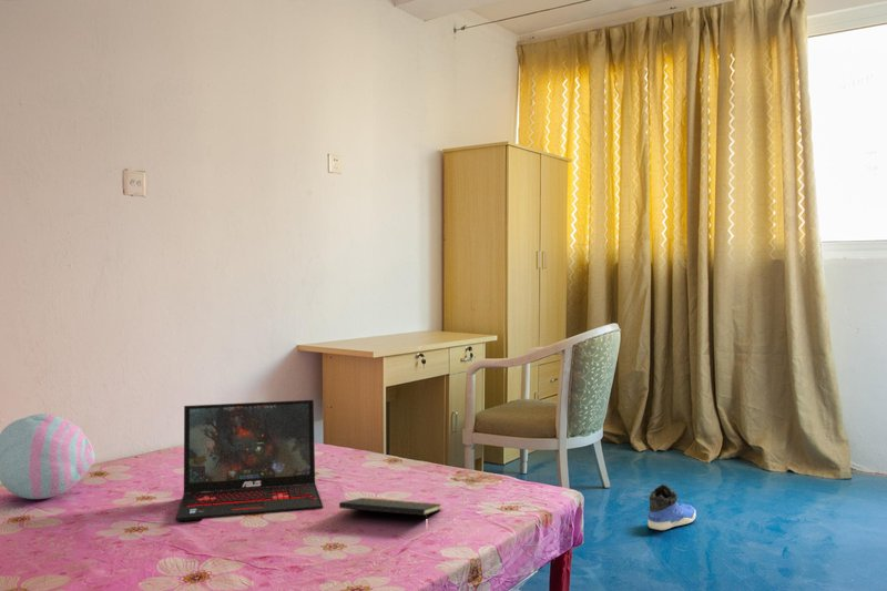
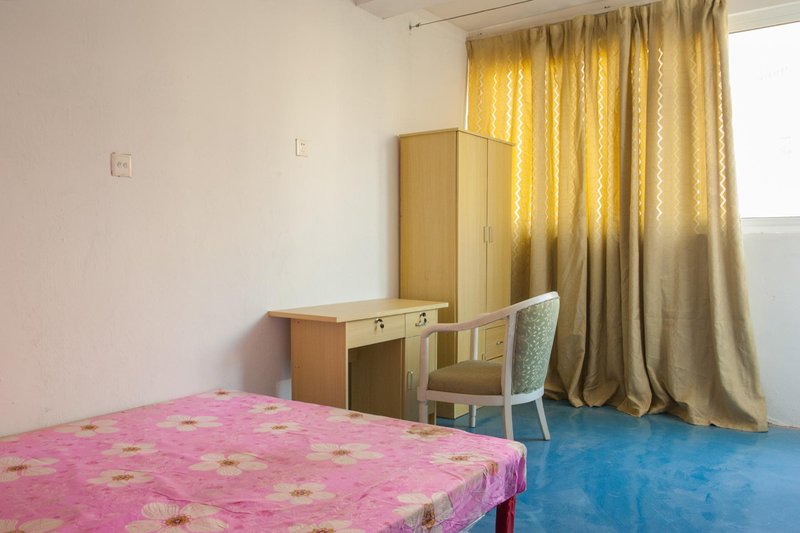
- laptop (251, 456)
- cushion (44, 456)
- sneaker (672, 502)
- notepad (391, 506)
